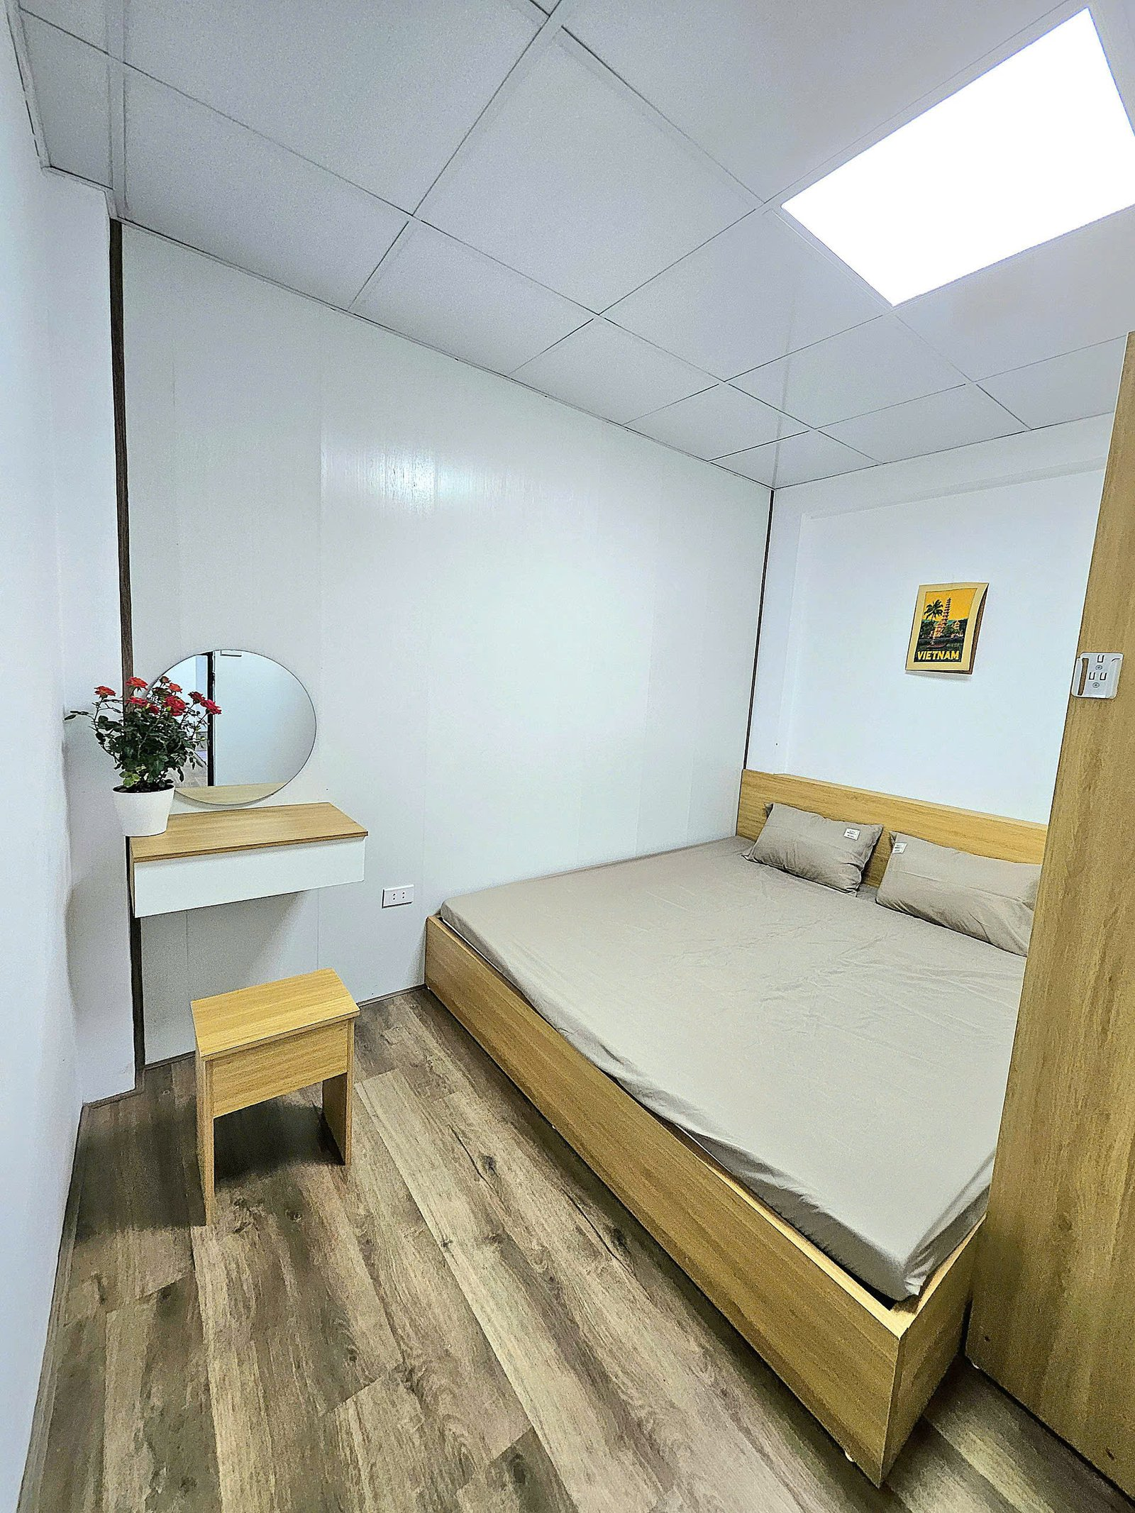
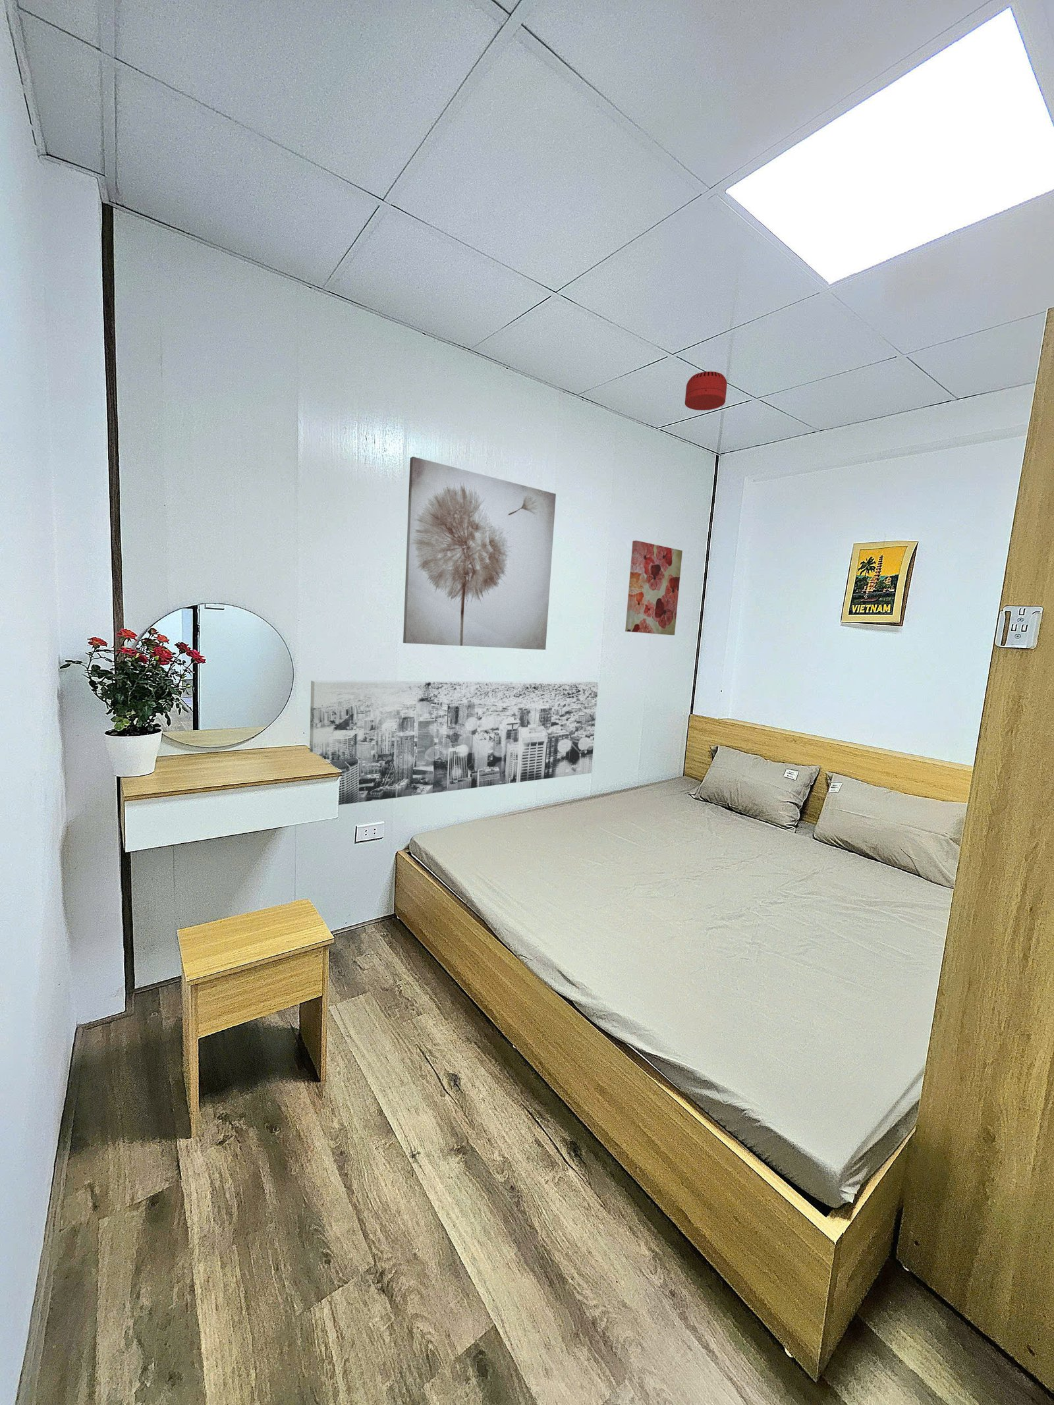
+ wall art (654, 589)
+ smoke detector (705, 390)
+ wall art (475, 734)
+ wall art (484, 564)
